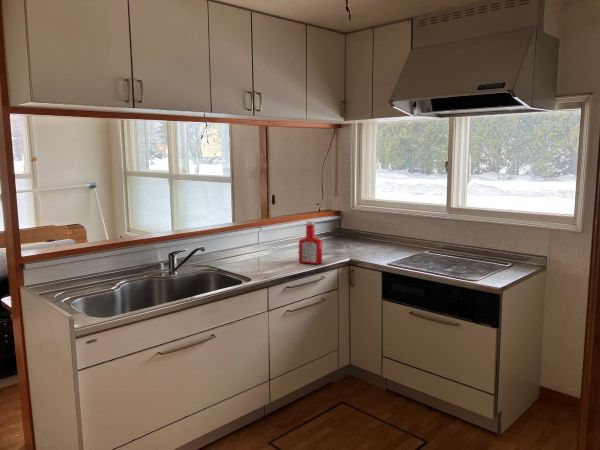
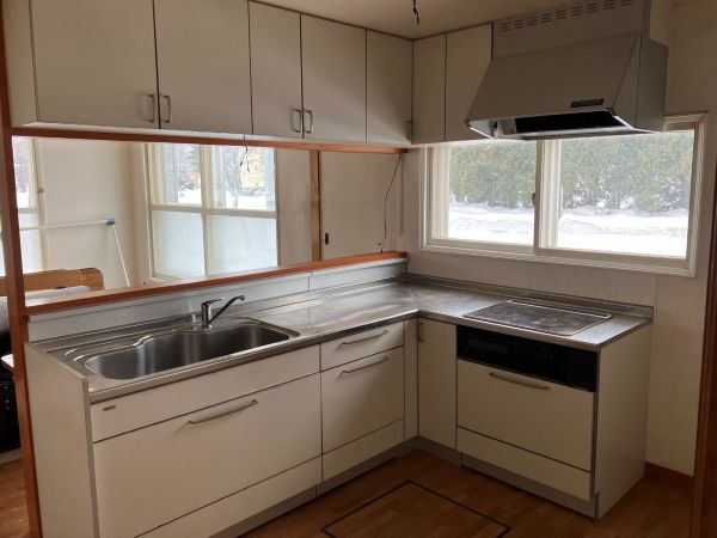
- soap bottle (310, 242)
